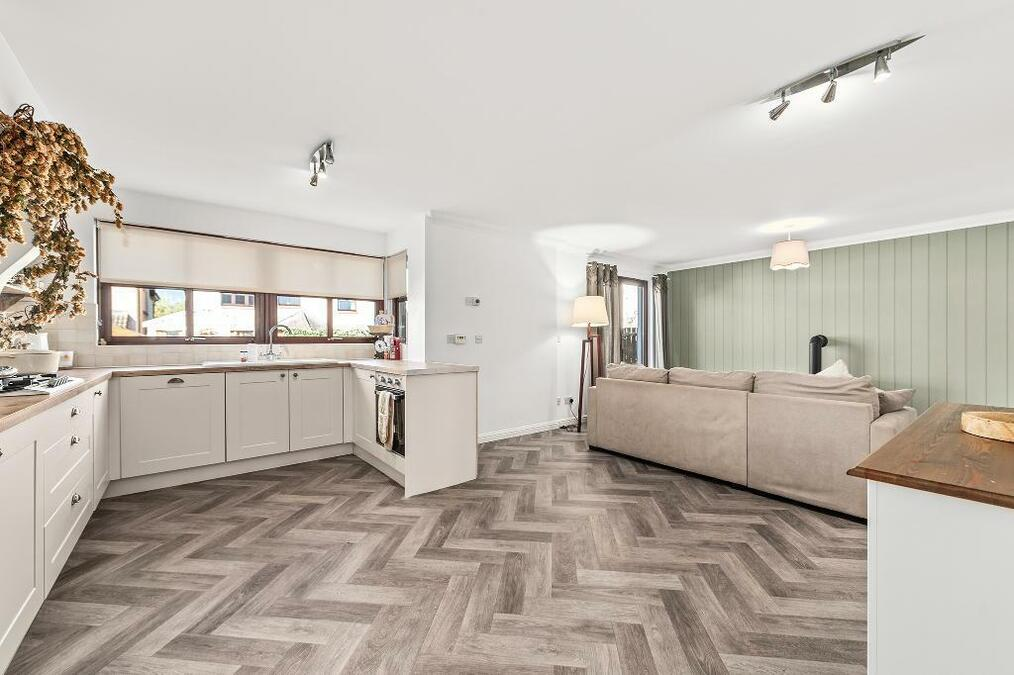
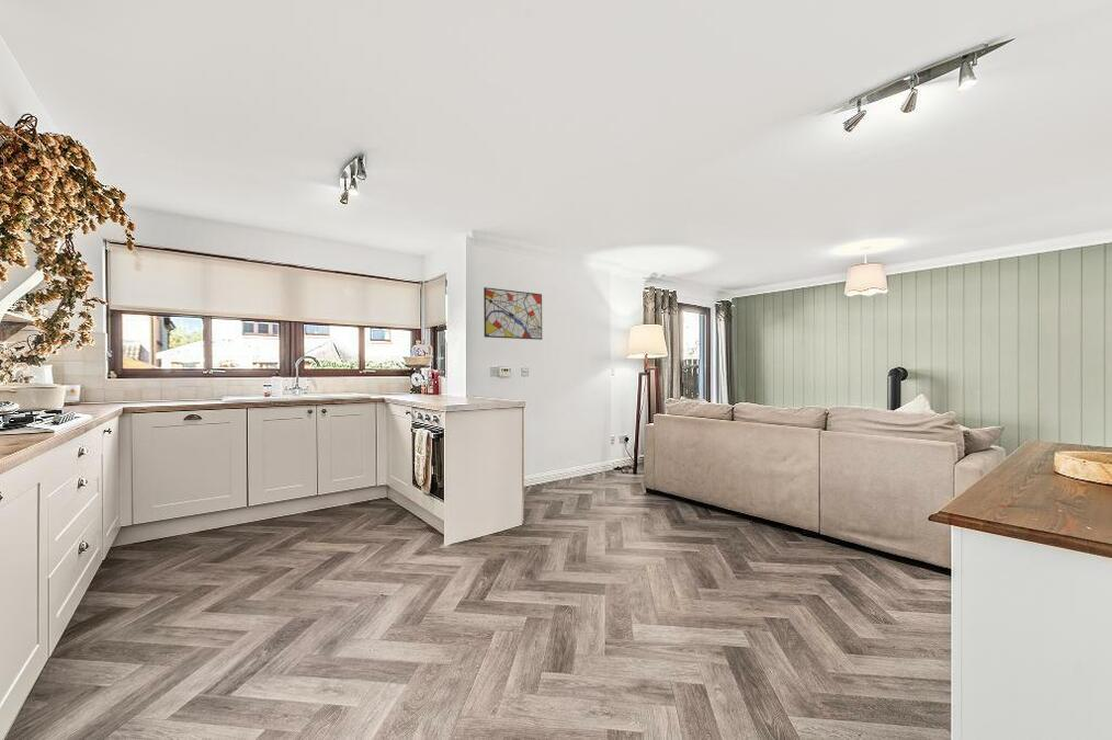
+ wall art (513, 315)
